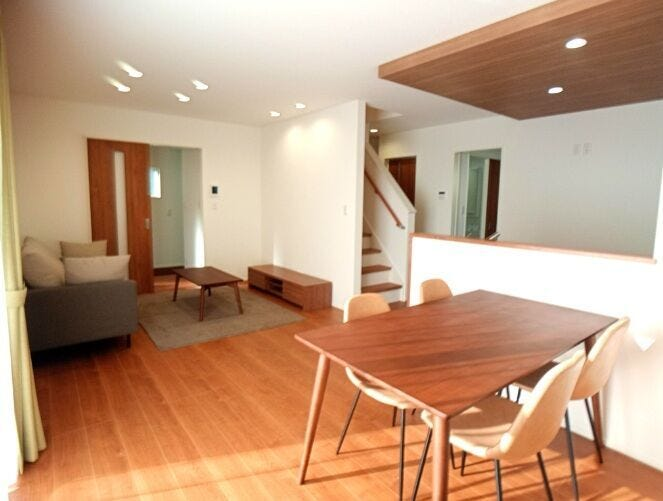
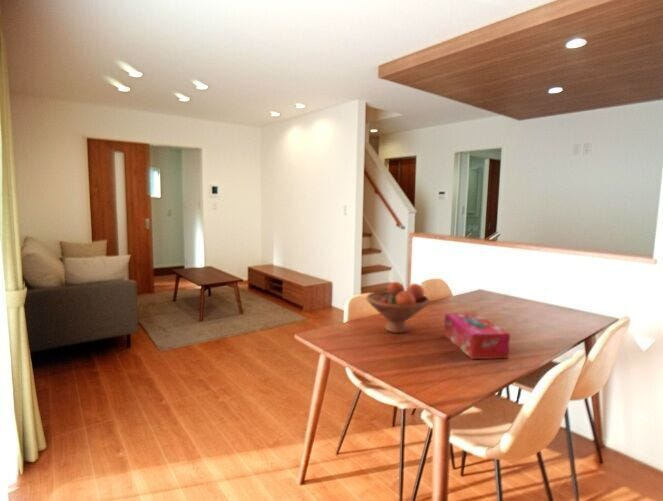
+ tissue box (474, 334)
+ fruit bowl (397, 307)
